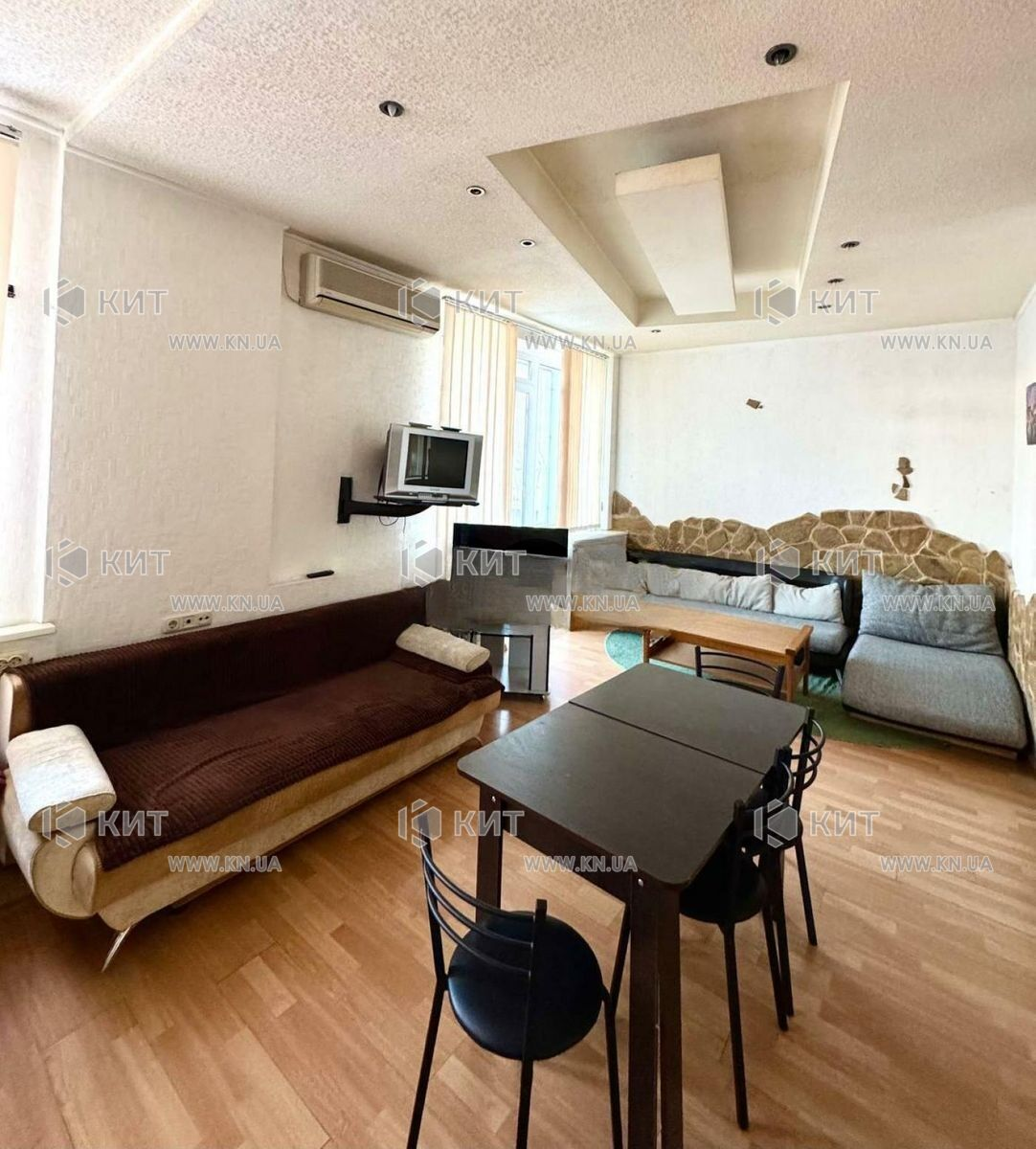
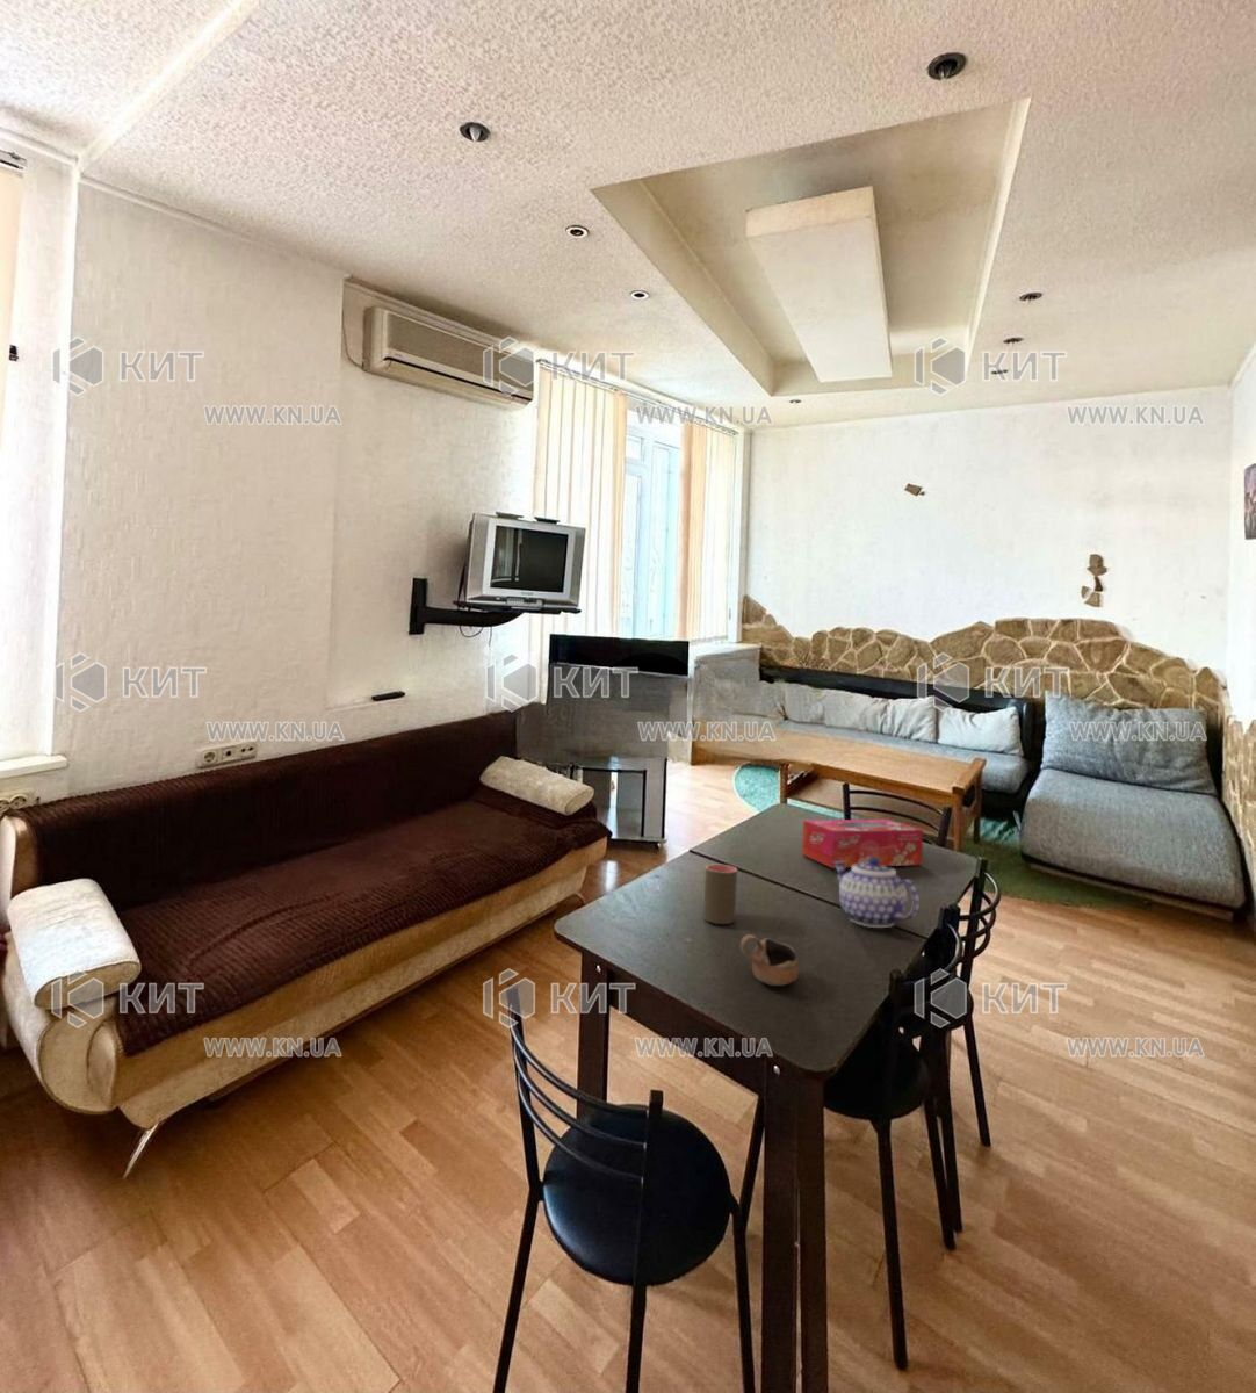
+ teapot (872, 887)
+ tissue box (861, 841)
+ cup (769, 955)
+ cup (720, 892)
